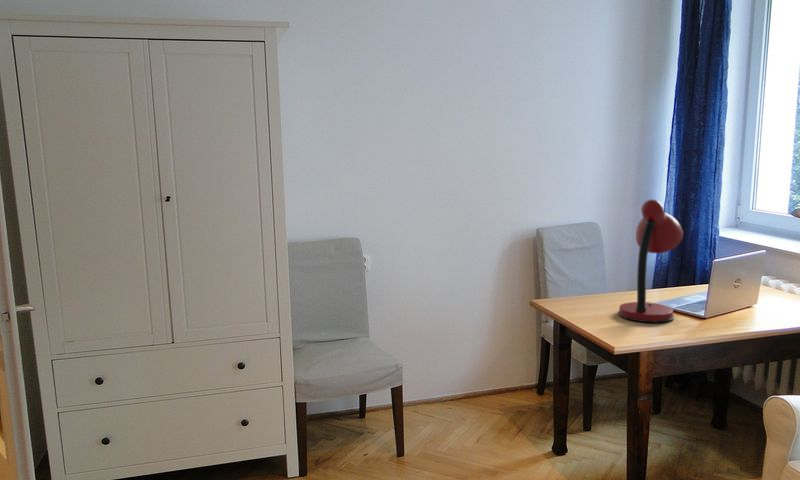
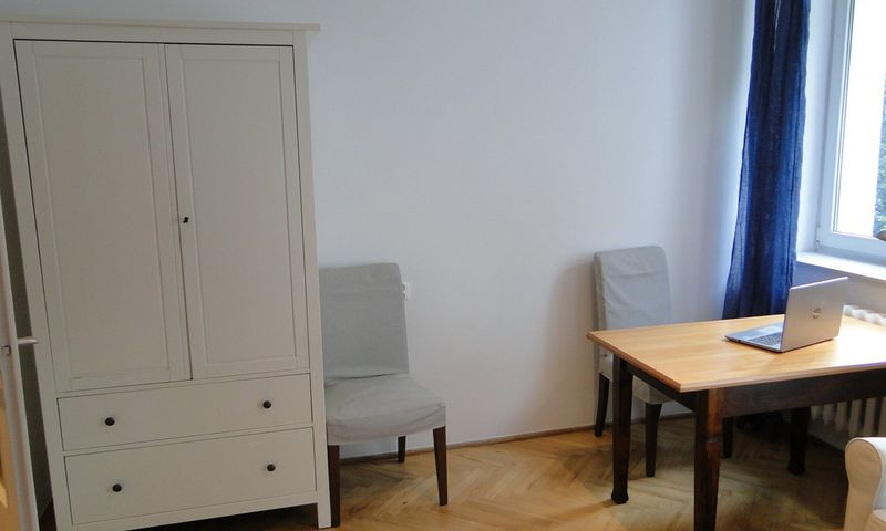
- desk lamp (652, 252)
